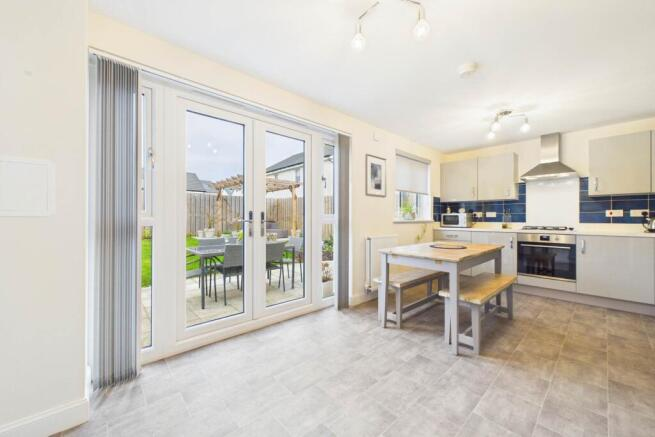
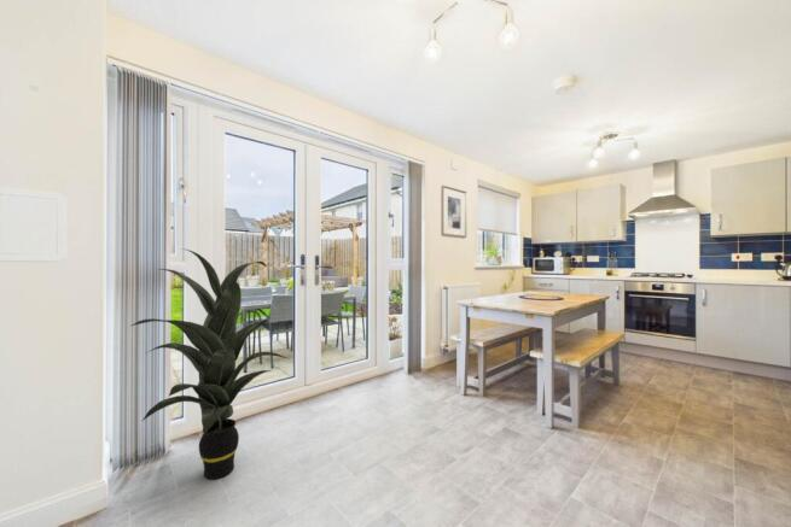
+ indoor plant (209, 359)
